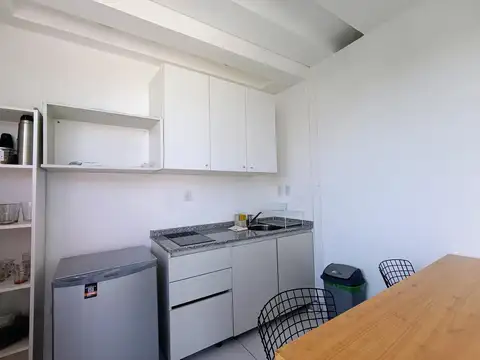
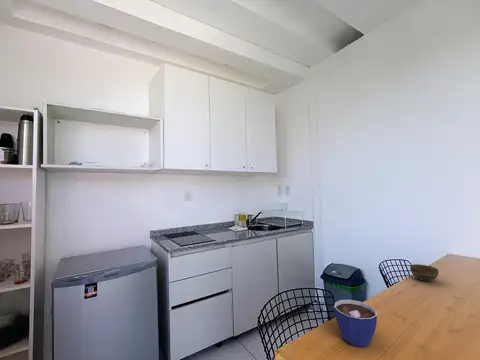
+ cup (359, 321)
+ cup (425, 273)
